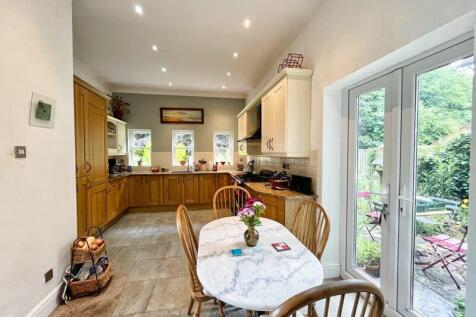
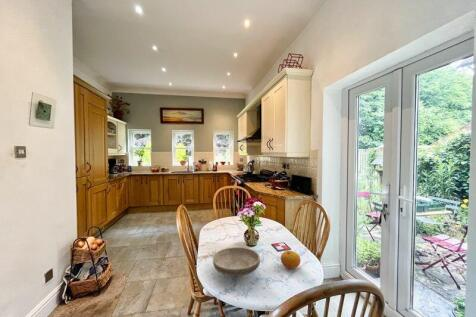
+ bowl (236, 264)
+ fruit (290, 259)
